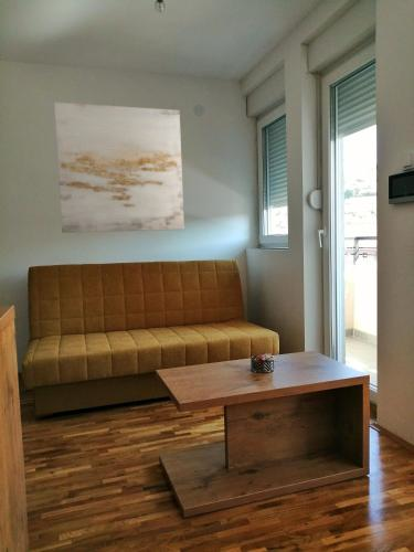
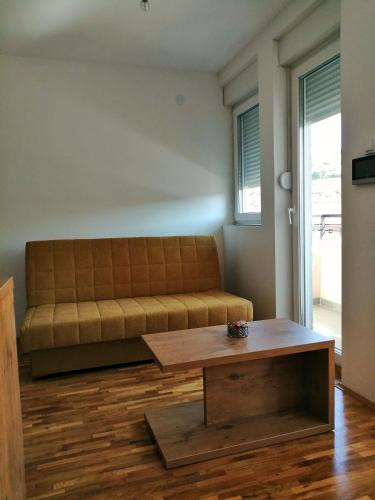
- wall art (121, 169)
